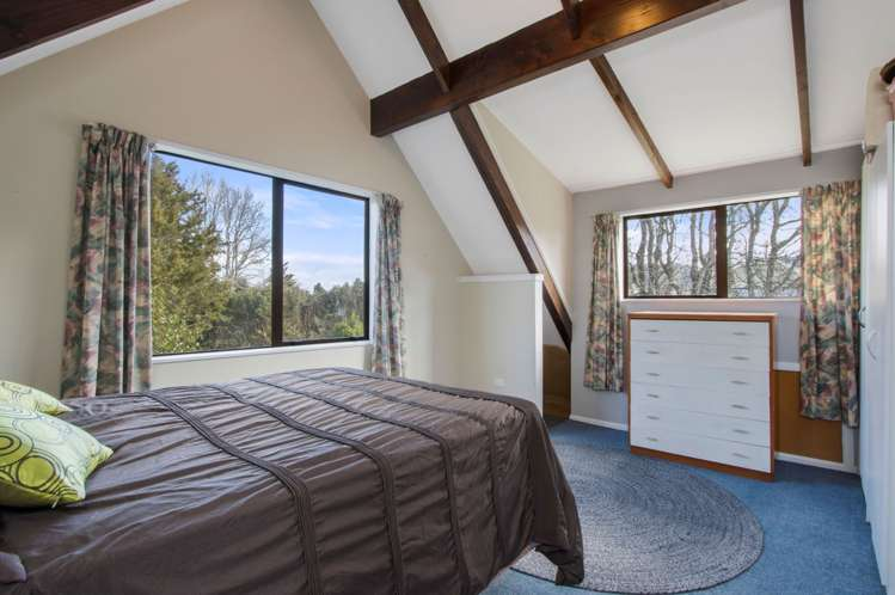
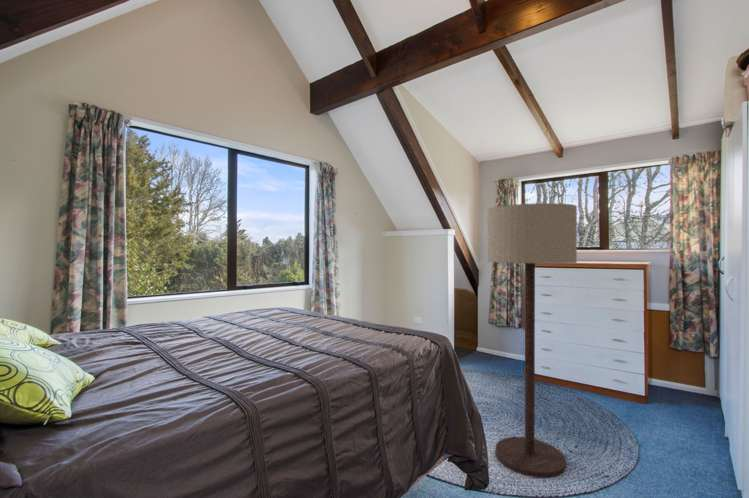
+ floor lamp (529, 333)
